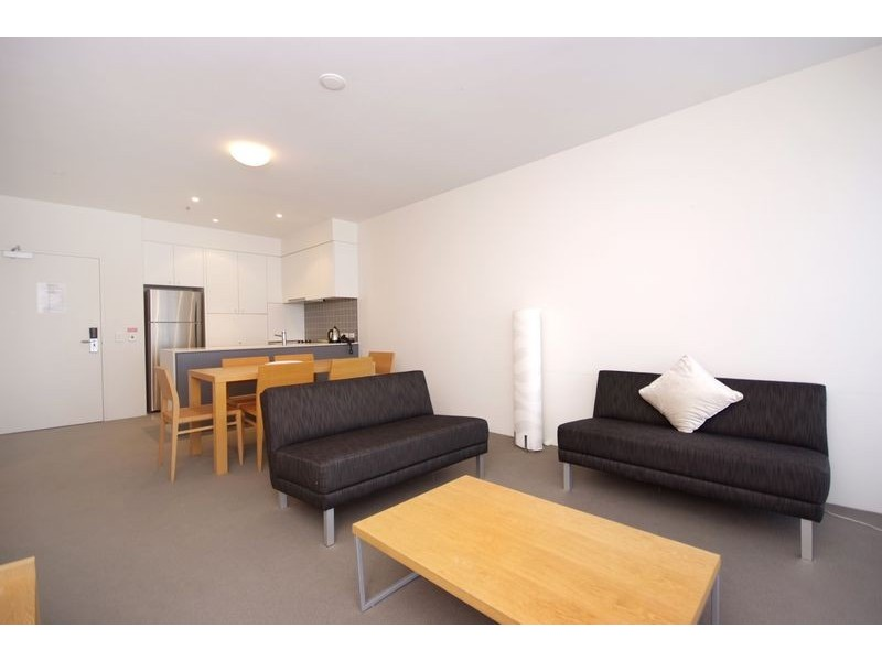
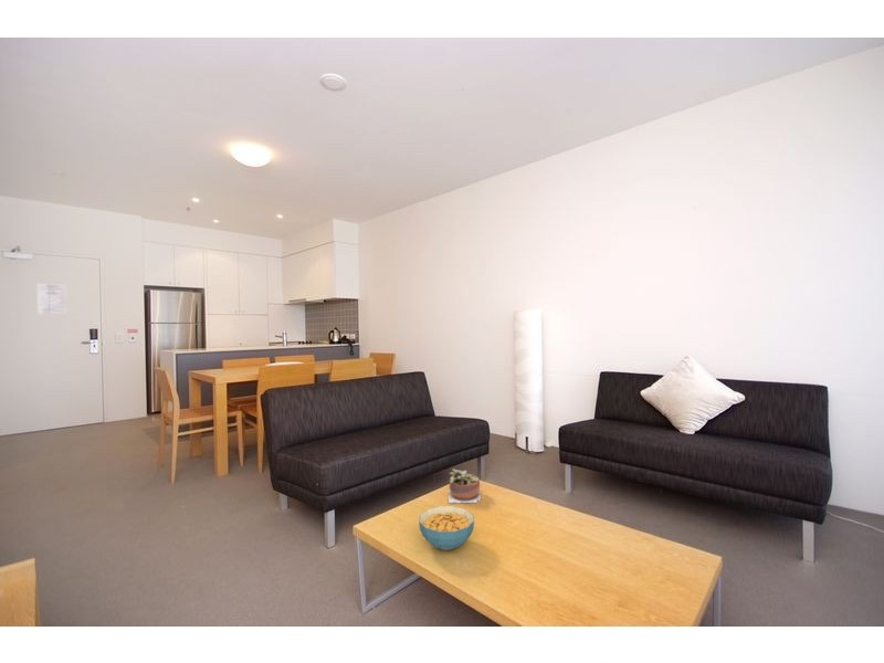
+ cereal bowl (446, 532)
+ succulent plant (464, 482)
